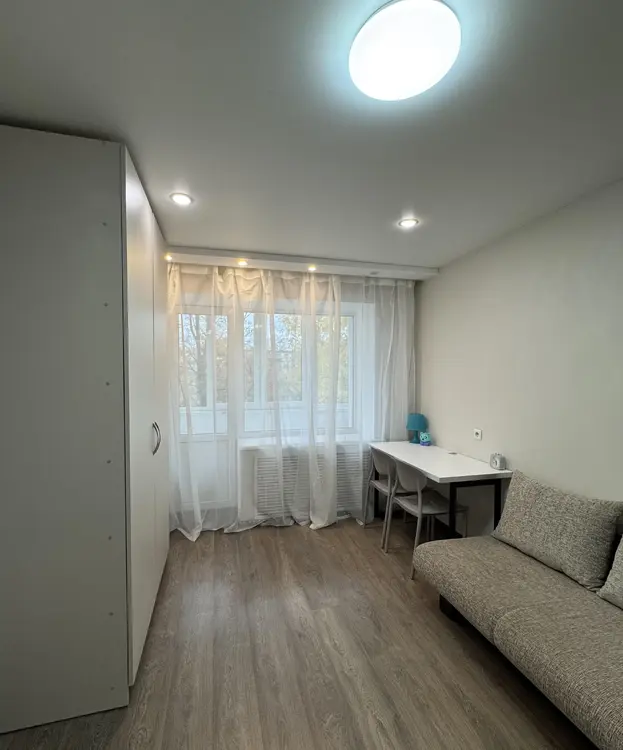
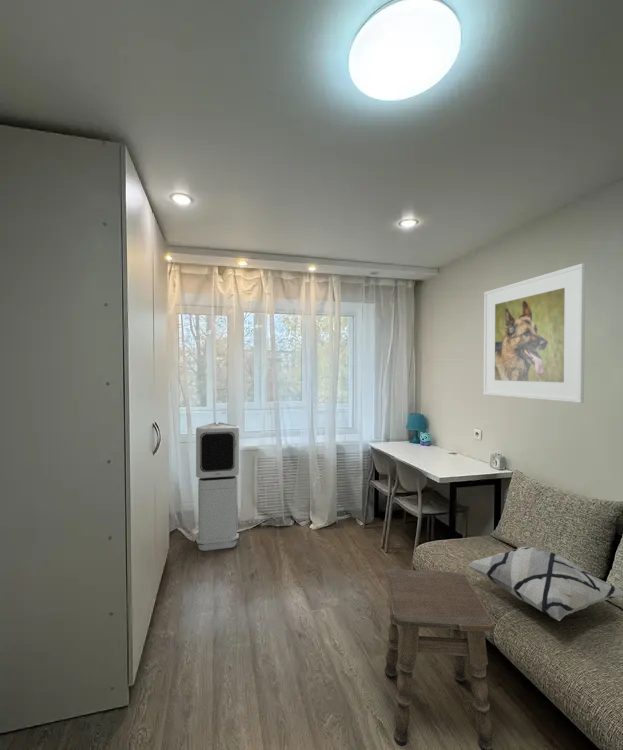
+ air purifier (217, 482)
+ side table (432, 650)
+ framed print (526, 339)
+ decorative pillow (540, 577)
